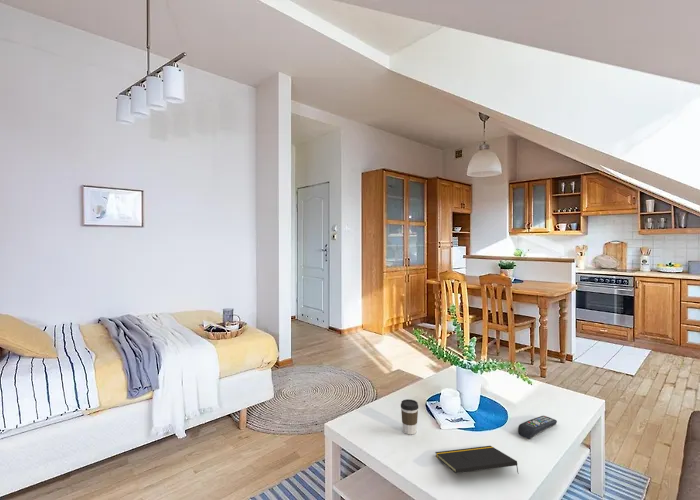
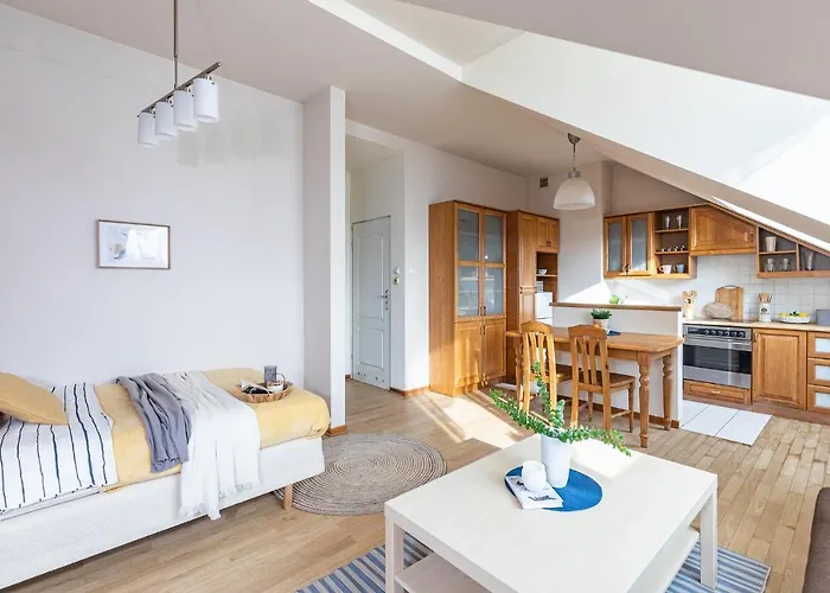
- notepad (474, 458)
- remote control (537, 425)
- coffee cup (409, 416)
